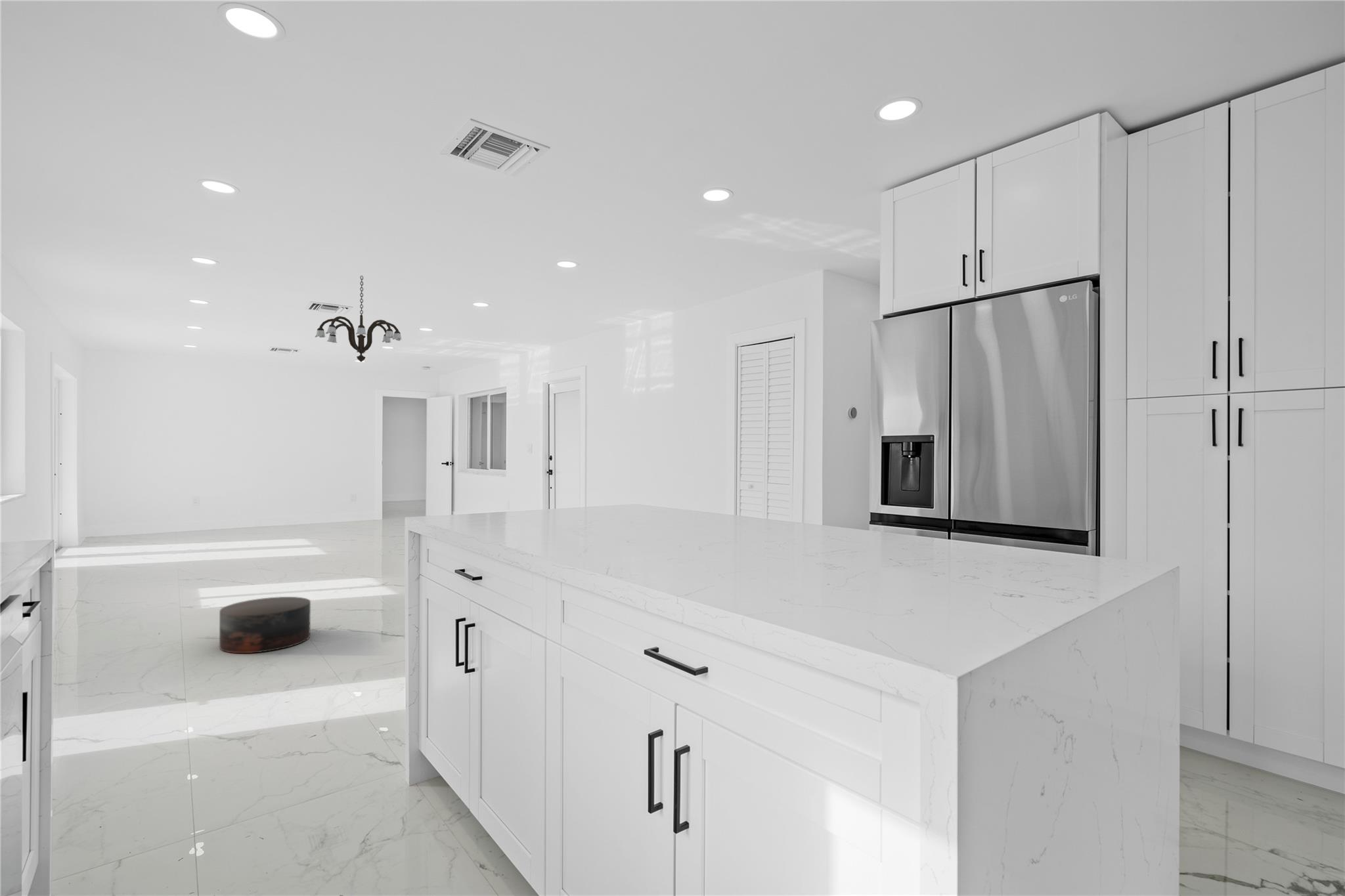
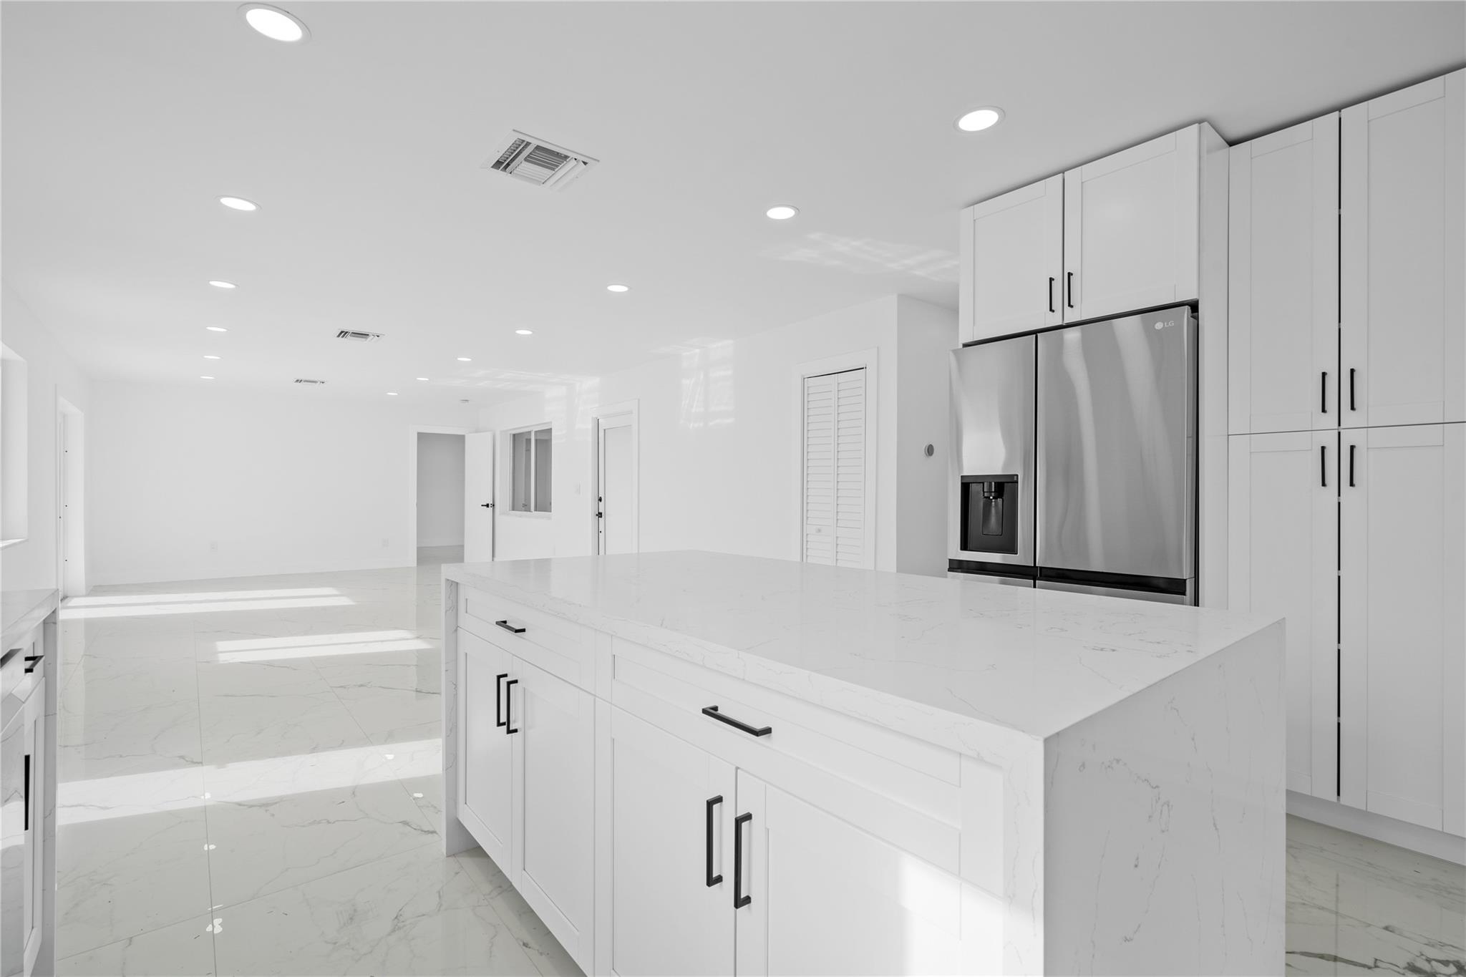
- chandelier (360, 318)
- stool (266, 623)
